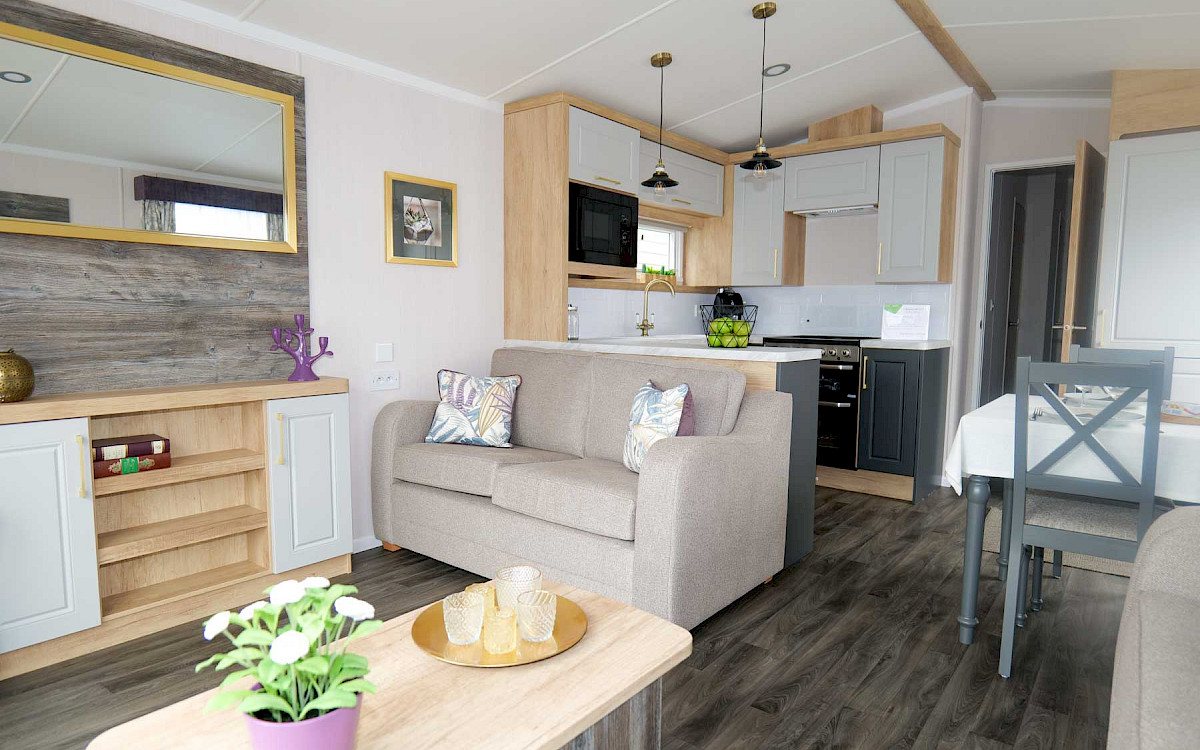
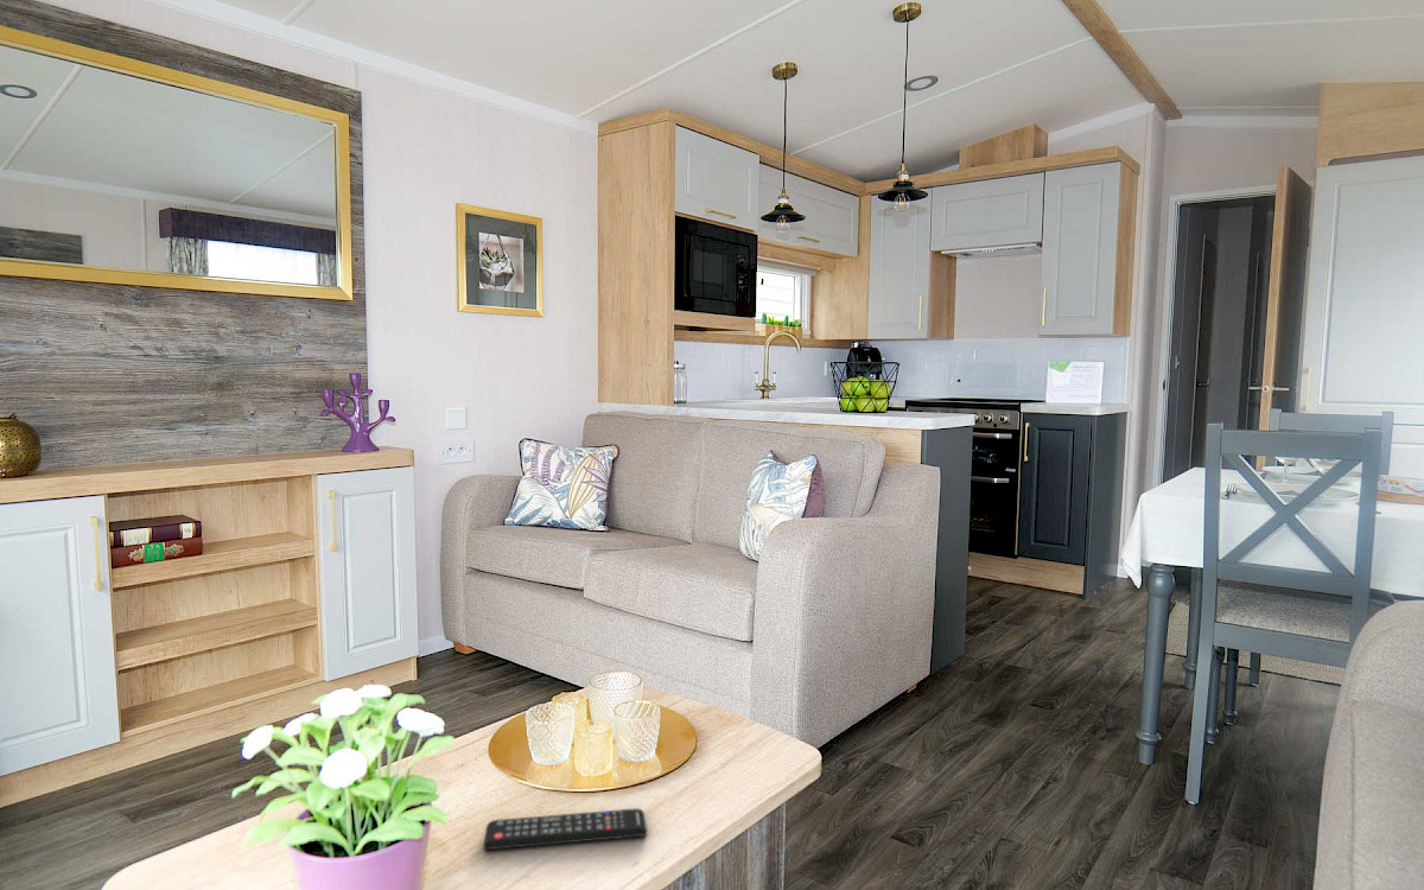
+ remote control (566, 829)
